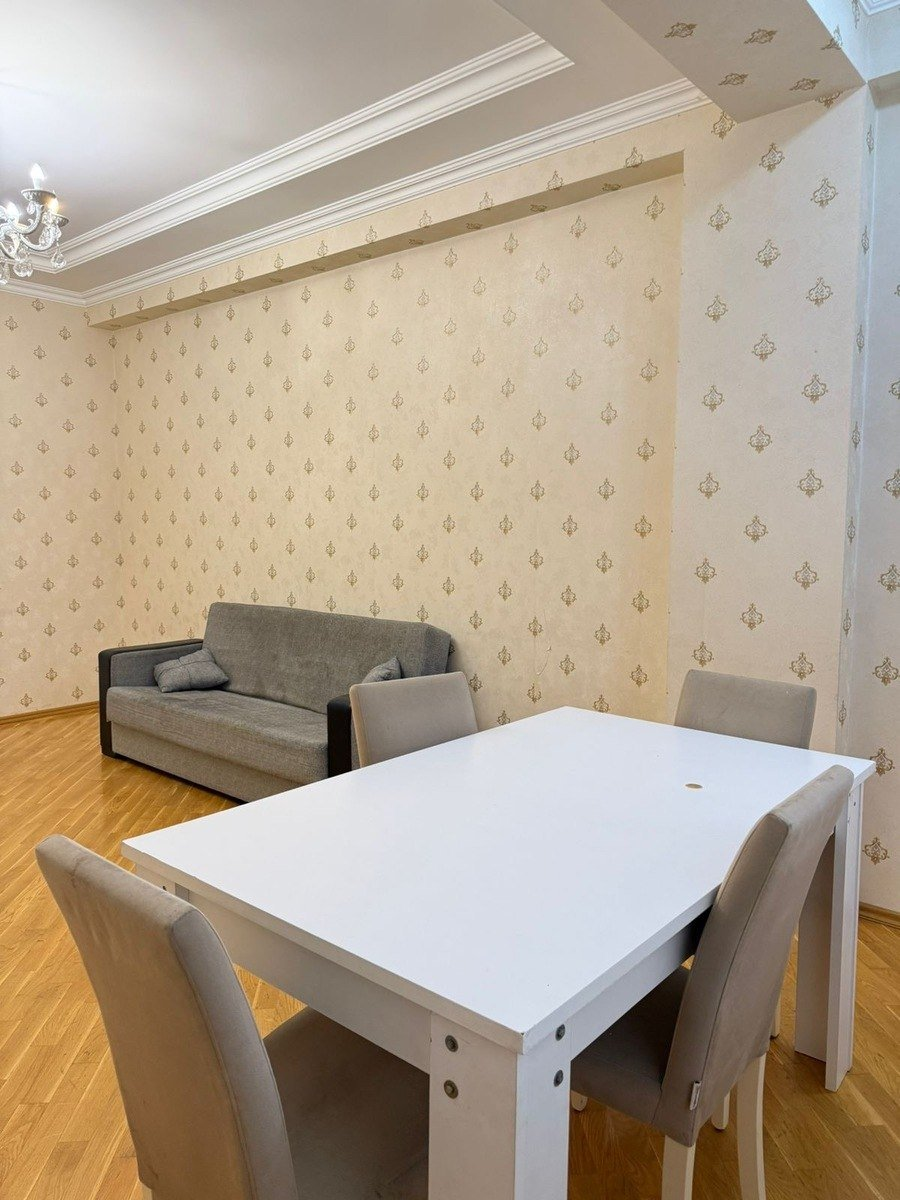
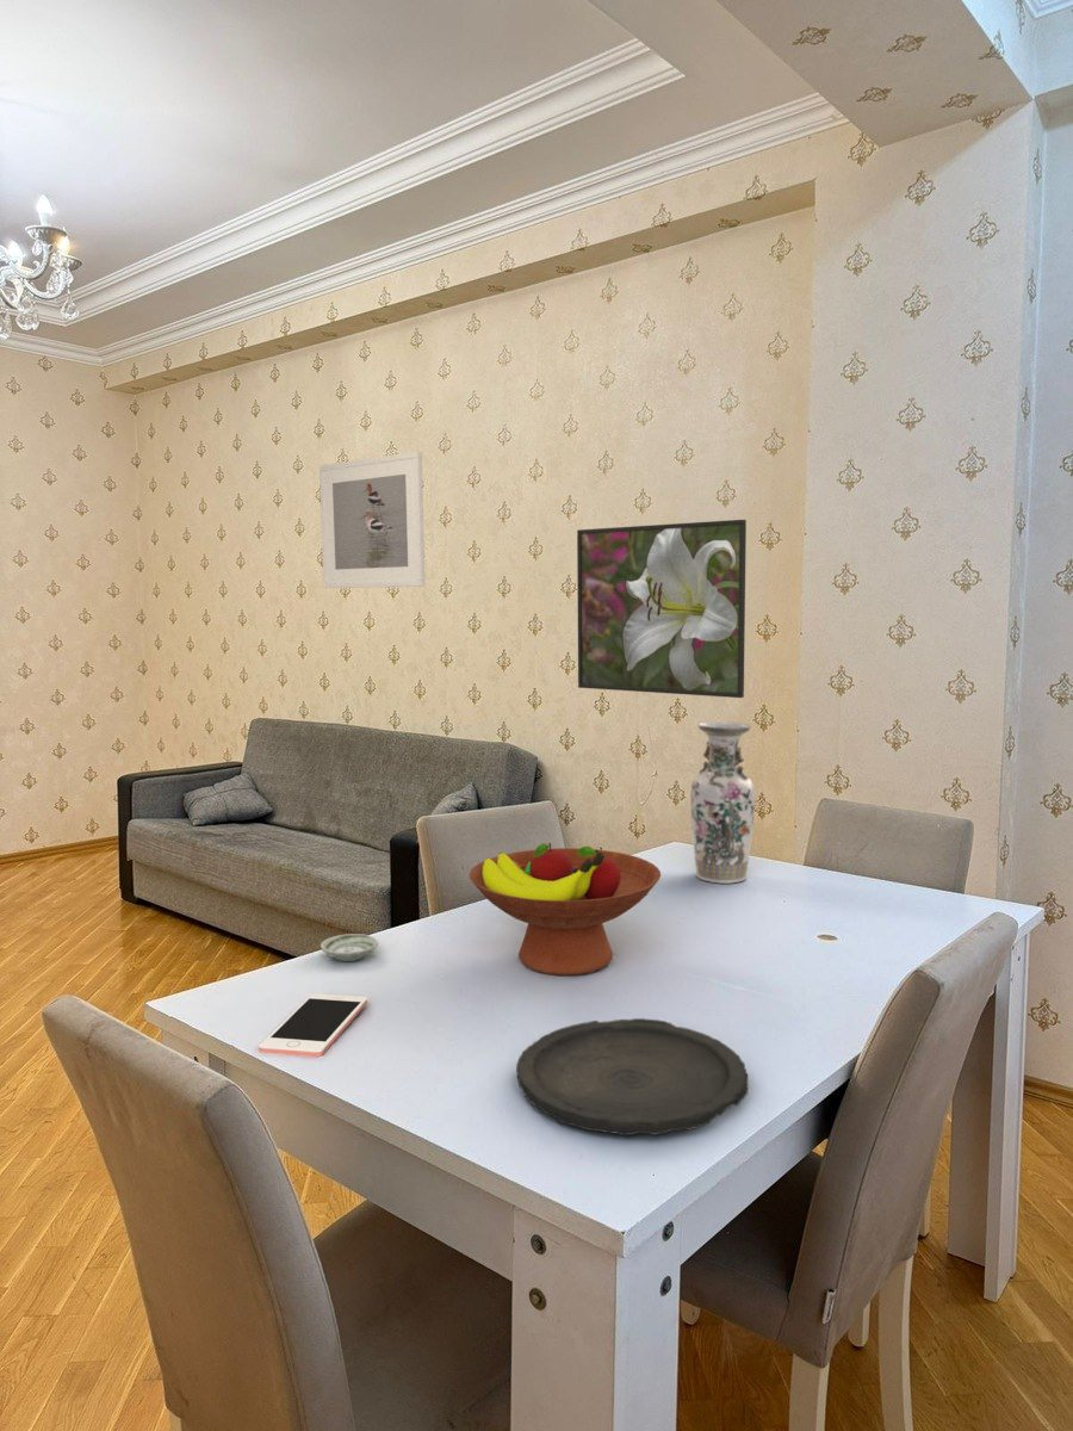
+ vase (722, 800)
+ cell phone (316, 1023)
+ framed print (656, 609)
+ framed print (370, 524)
+ saucer (349, 949)
+ fruit bowl (565, 899)
+ plate (631, 1073)
